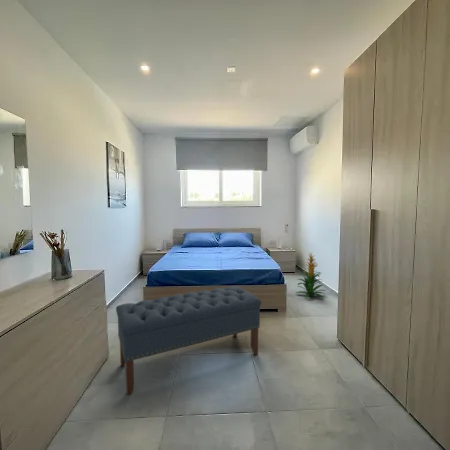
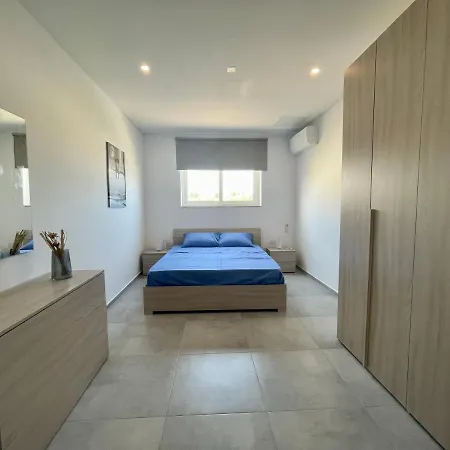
- bench (191, 329)
- indoor plant (311, 273)
